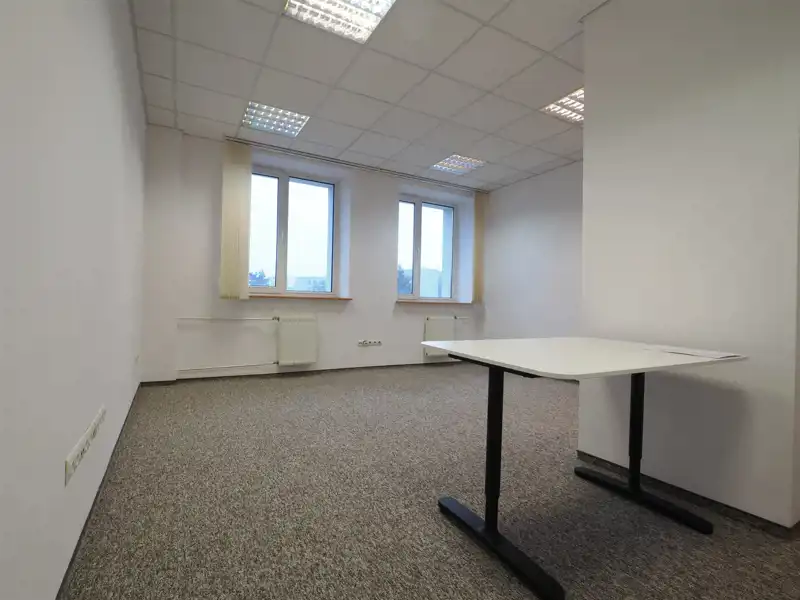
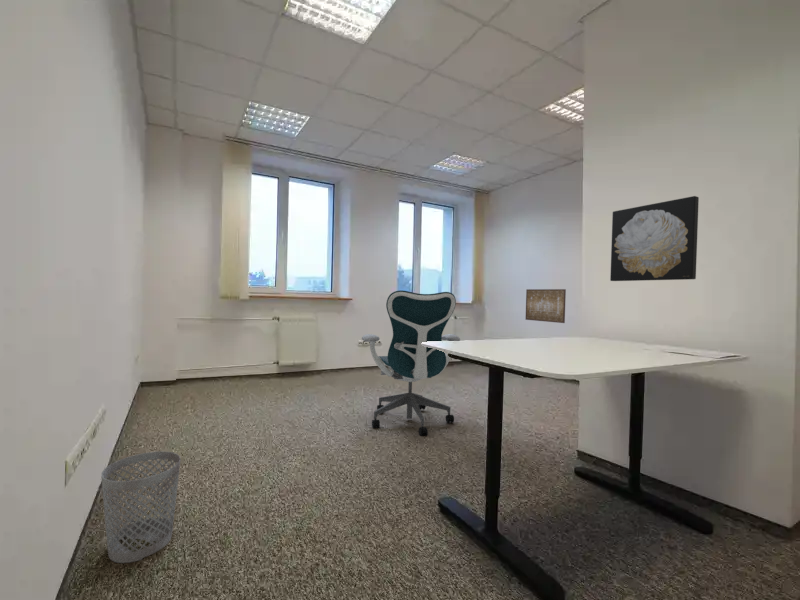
+ wastebasket (142, 504)
+ office chair (411, 355)
+ wall art (650, 242)
+ wall art (544, 305)
